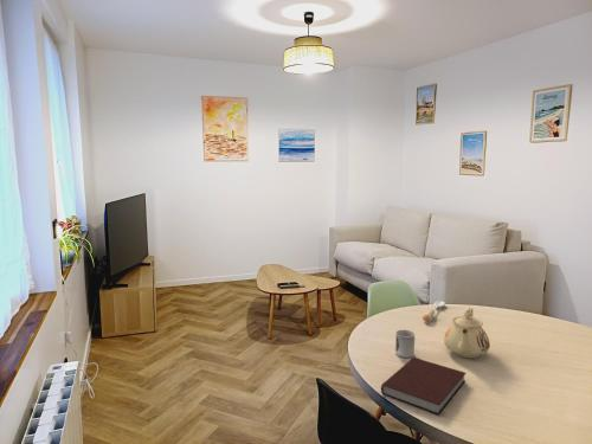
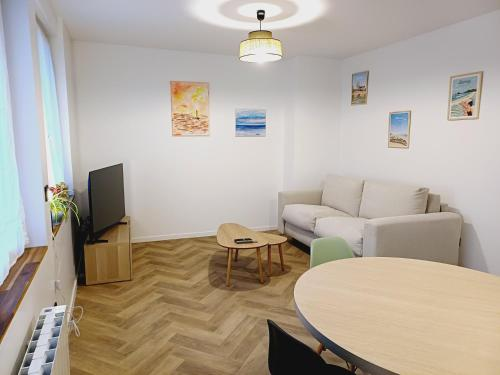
- notebook (424, 382)
- spoon (433, 309)
- cup (404, 341)
- teapot (466, 332)
